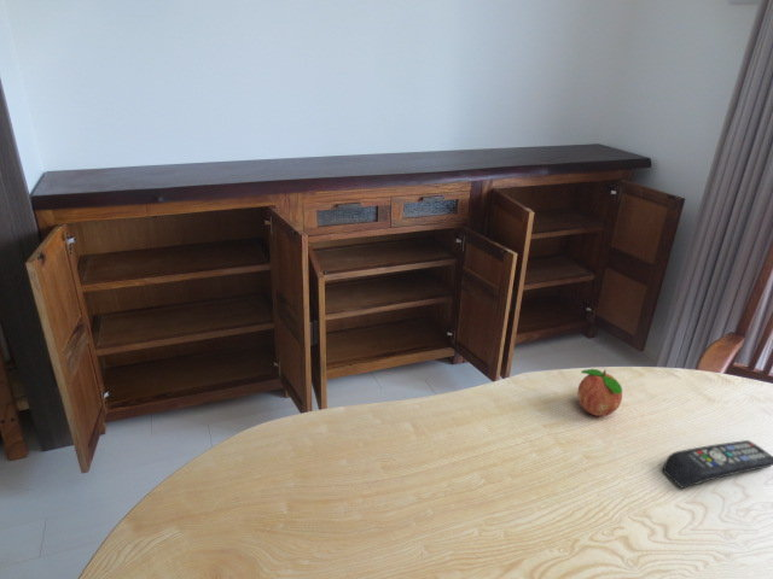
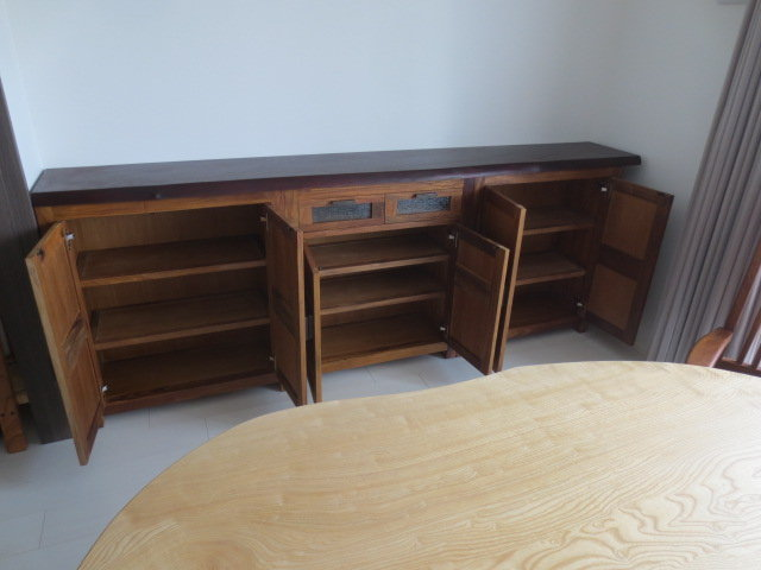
- fruit (600, 391)
- remote control (720, 461)
